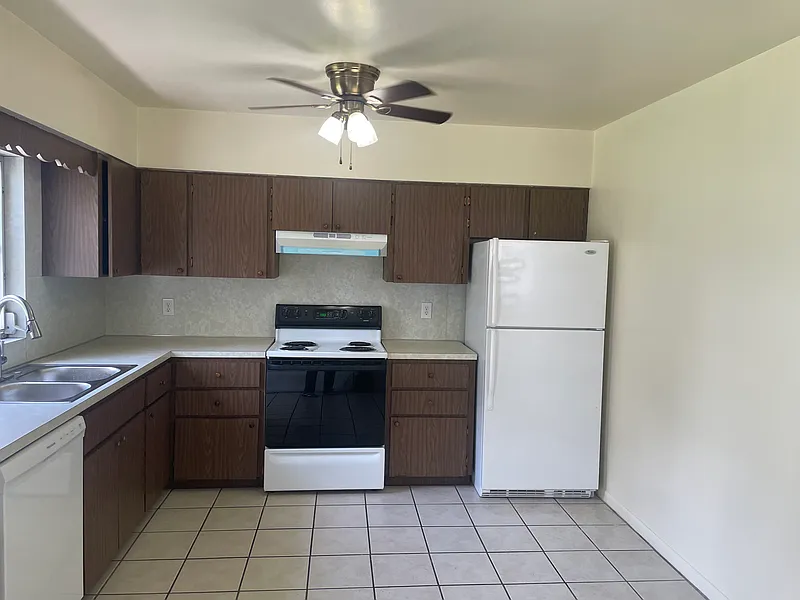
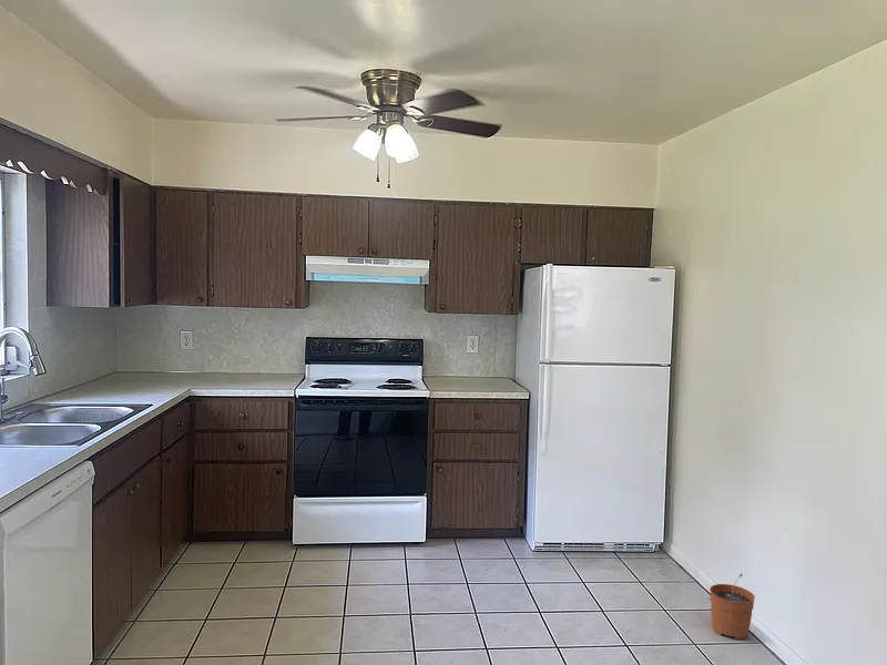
+ plant pot (731, 602)
